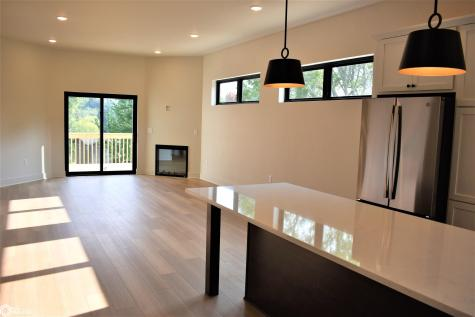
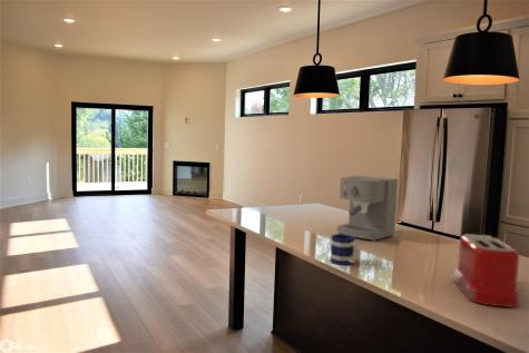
+ coffee maker (368, 207)
+ mug (345, 251)
+ toaster (486, 266)
